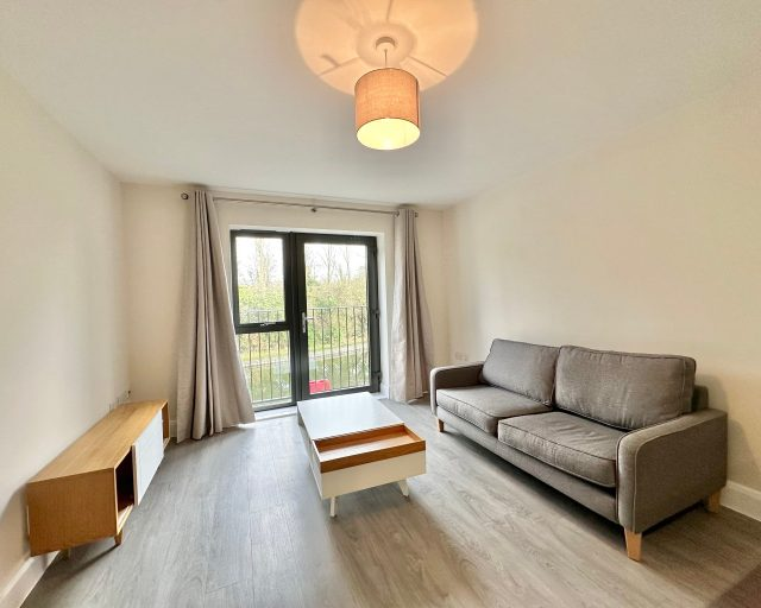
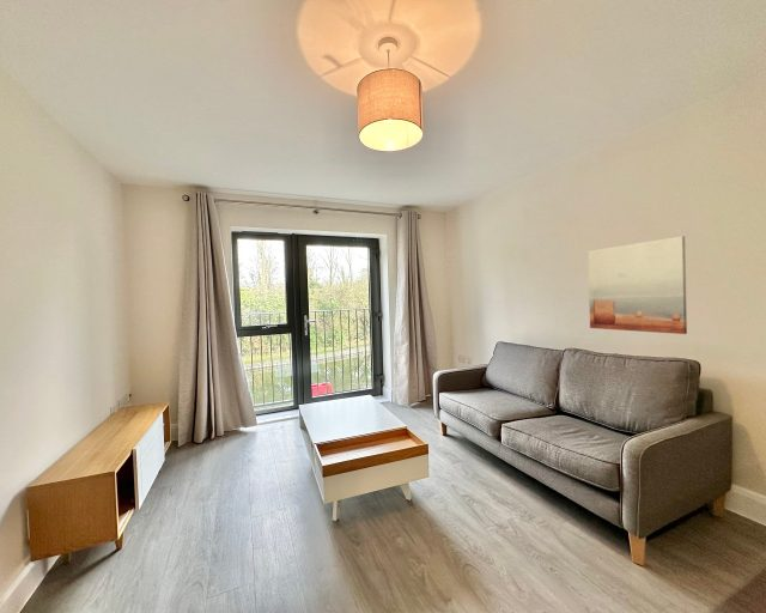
+ wall art (631, 287)
